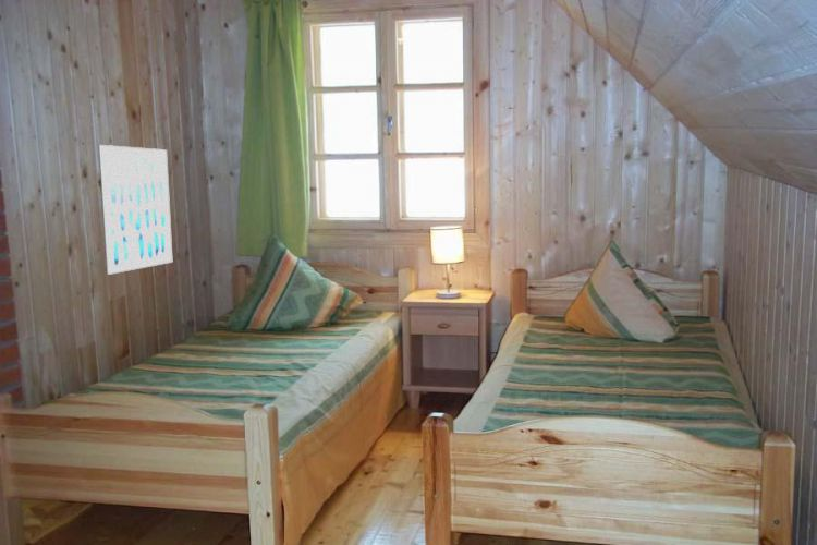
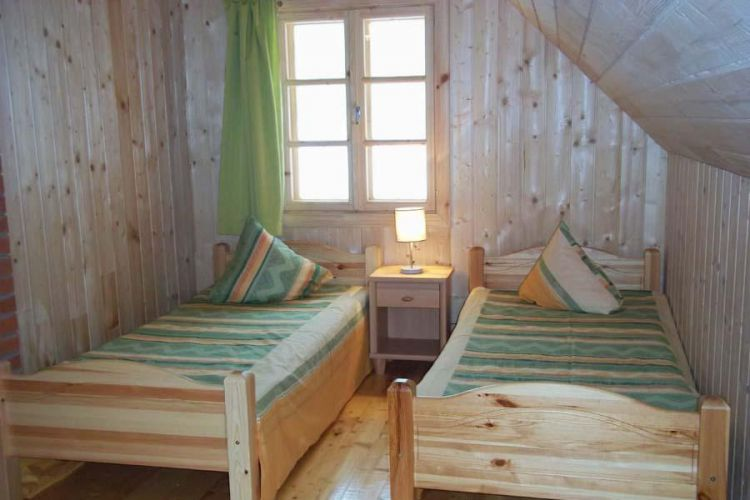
- wall art (138, 208)
